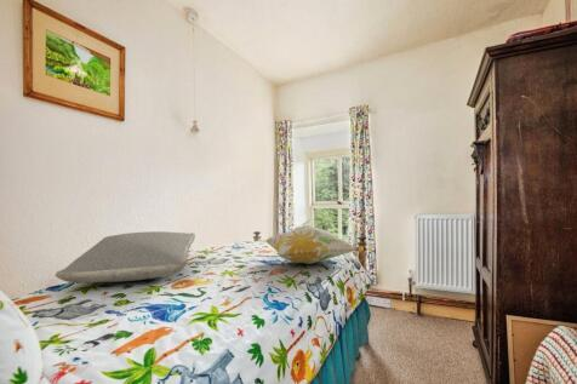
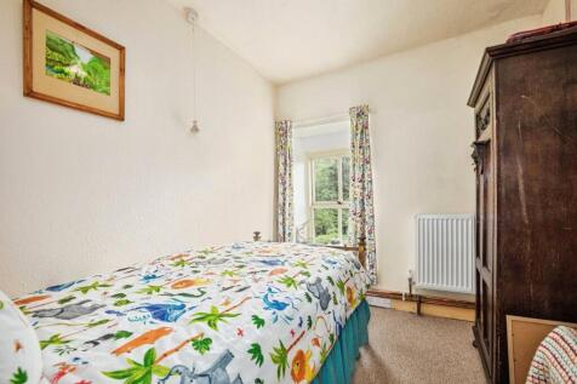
- pillow (139, 253)
- decorative pillow (307, 243)
